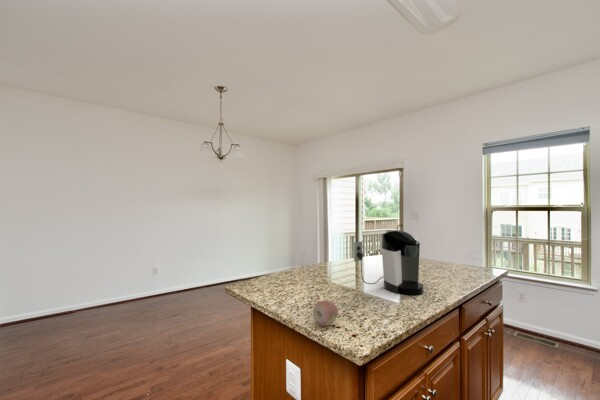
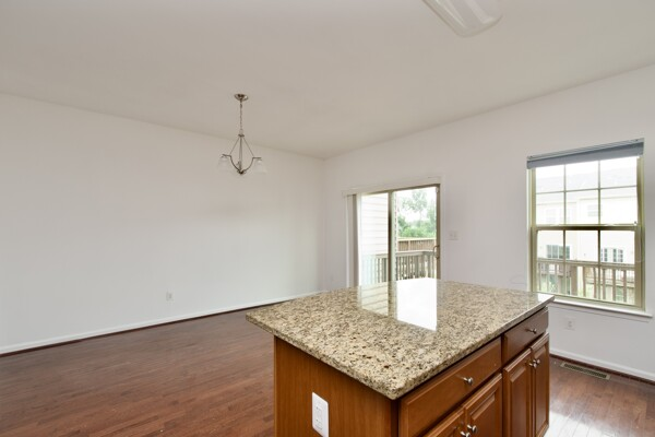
- coffee maker (393, 260)
- fruit (326, 312)
